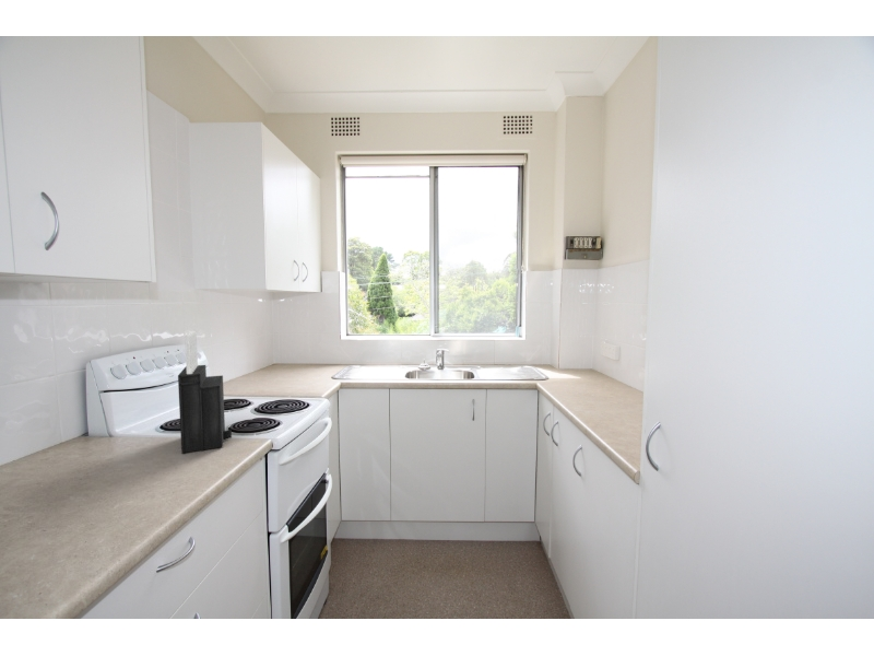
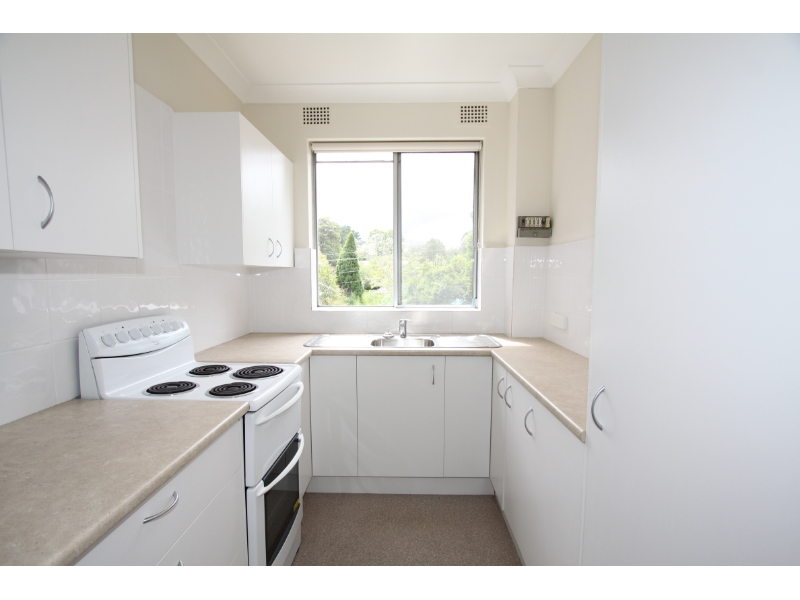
- knife block (206, 386)
